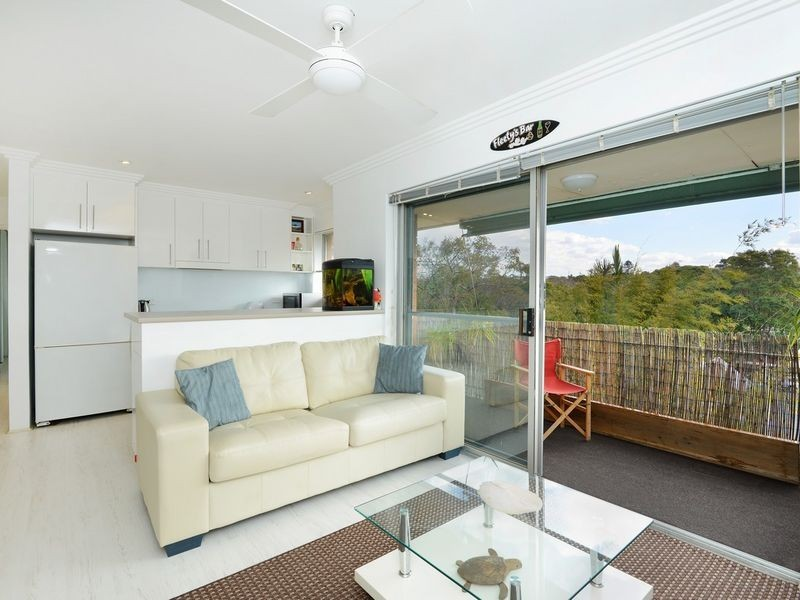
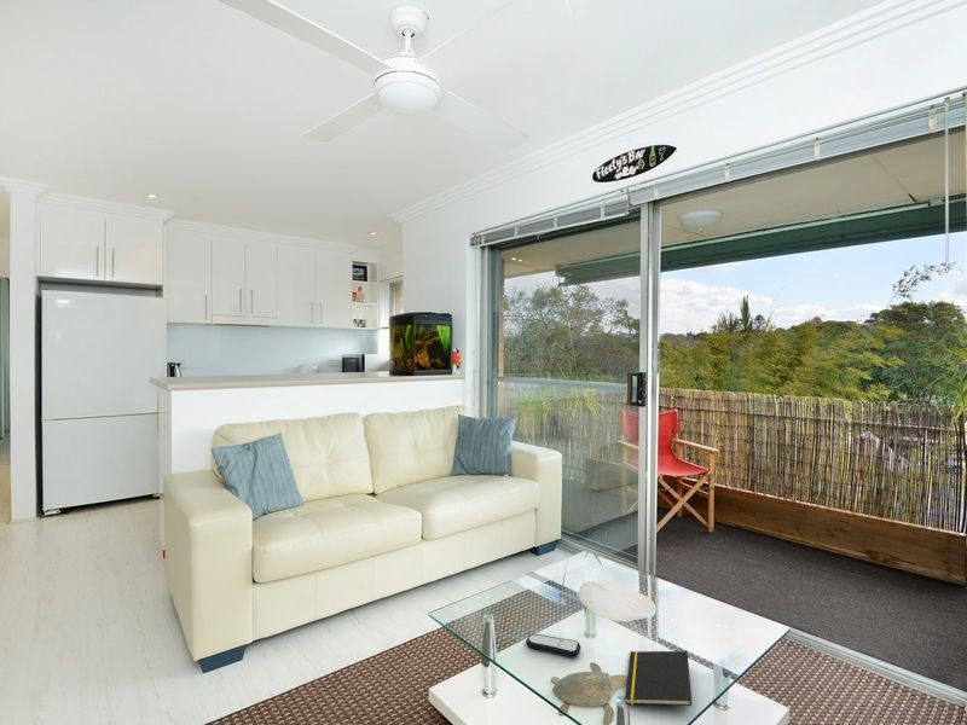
+ remote control (552, 644)
+ notepad (658, 675)
